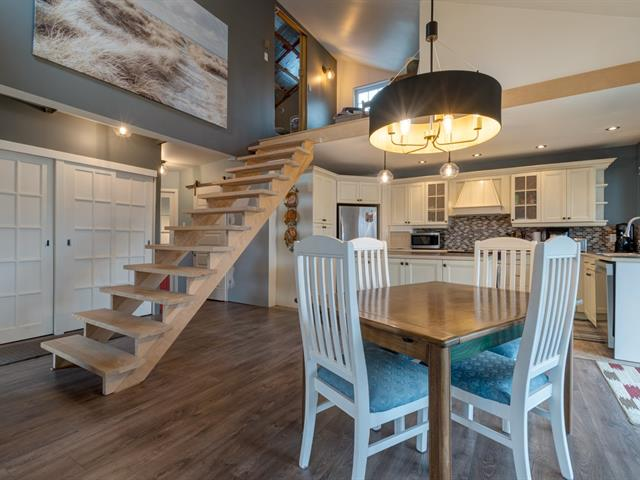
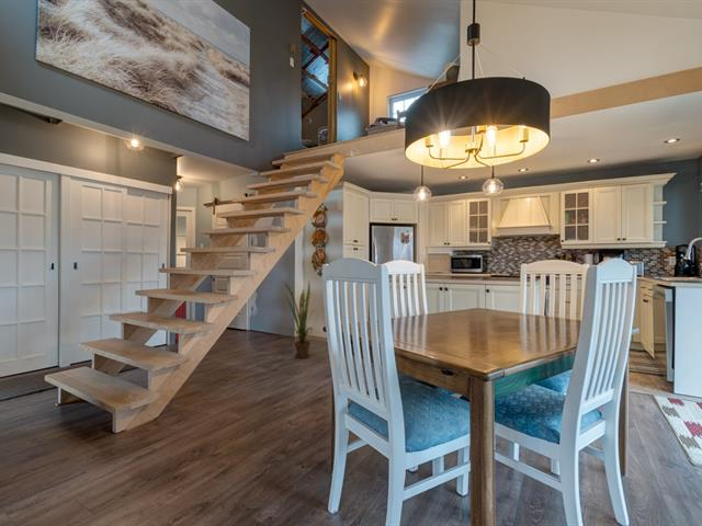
+ house plant (299, 319)
